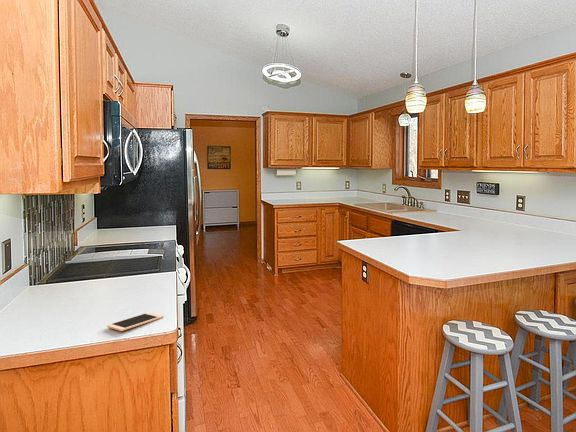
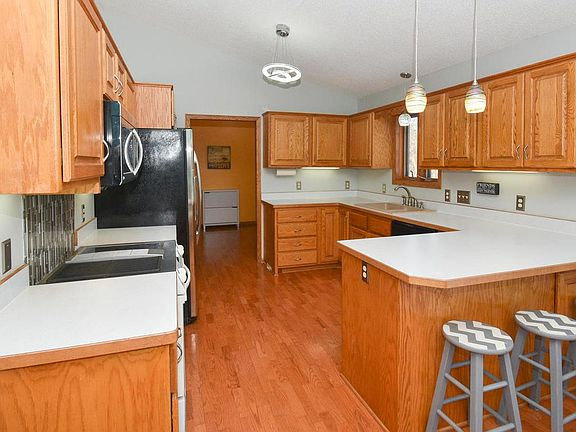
- cell phone (136, 321)
